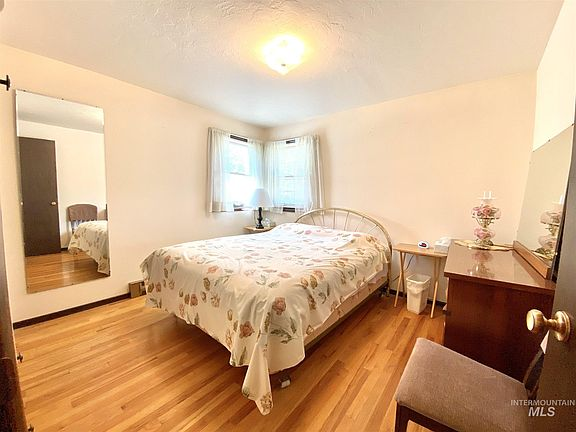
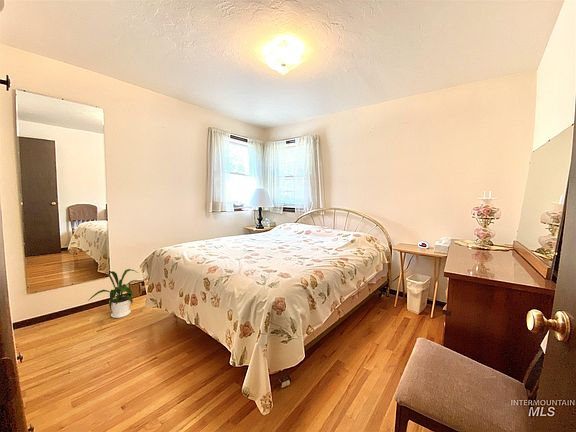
+ house plant (119, 291)
